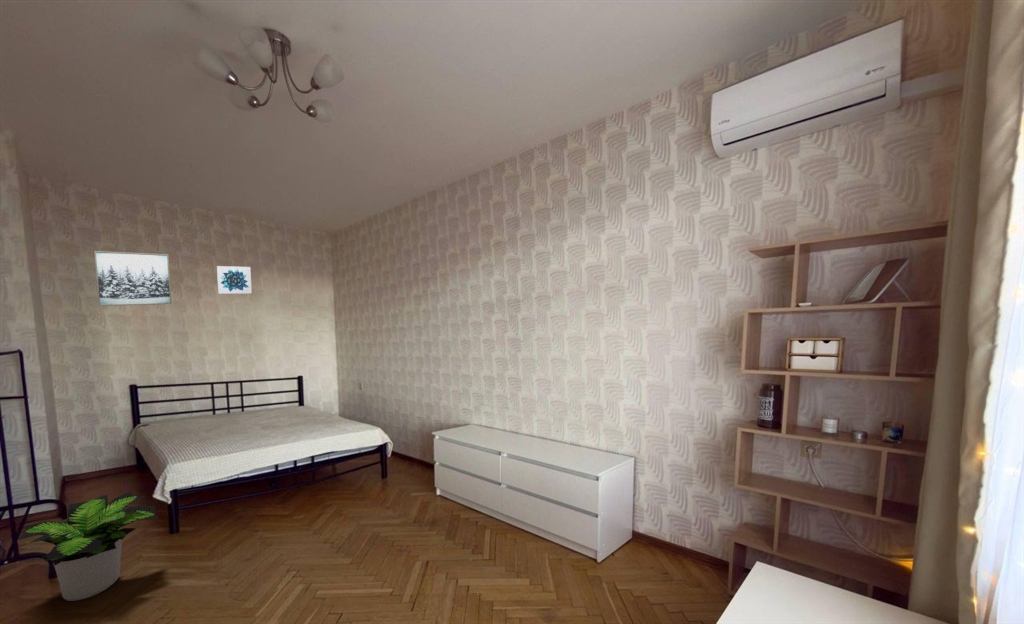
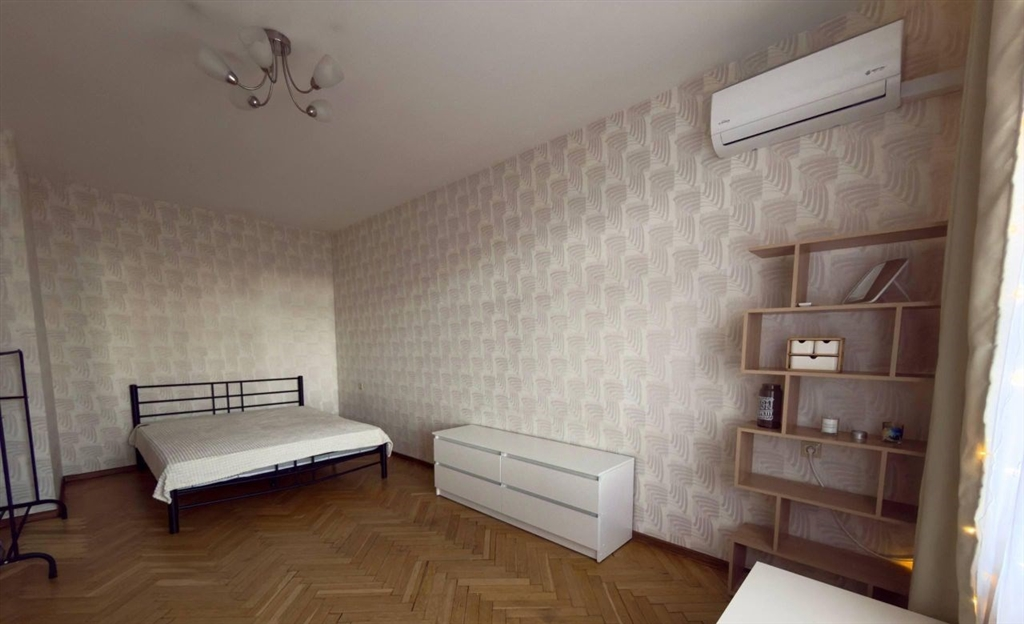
- wall art (134, 279)
- potted plant (96, 551)
- wall art (234, 280)
